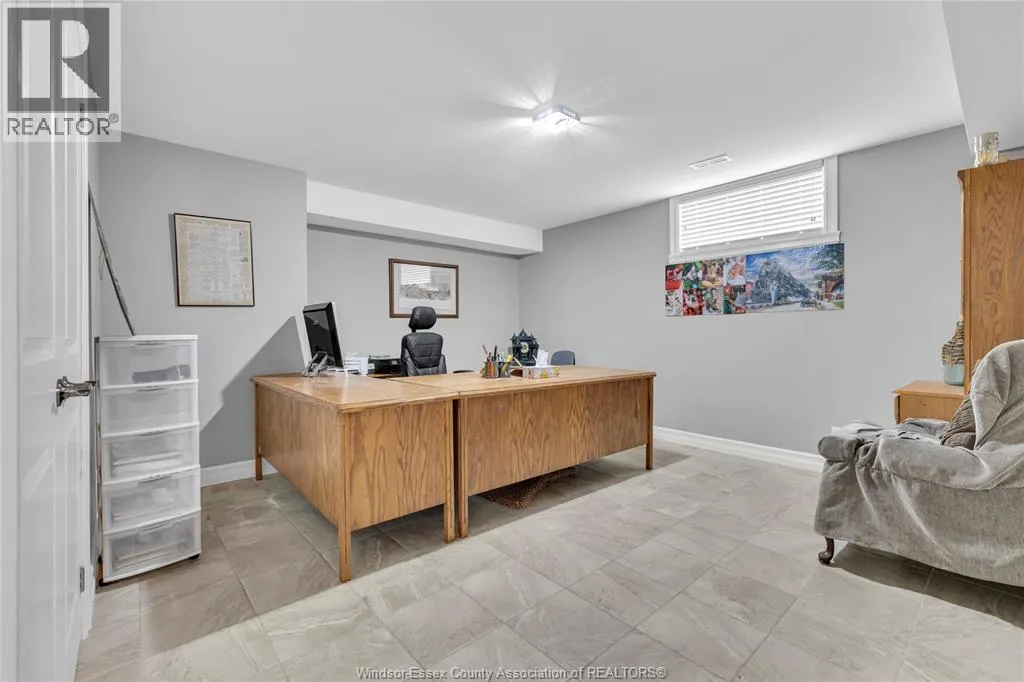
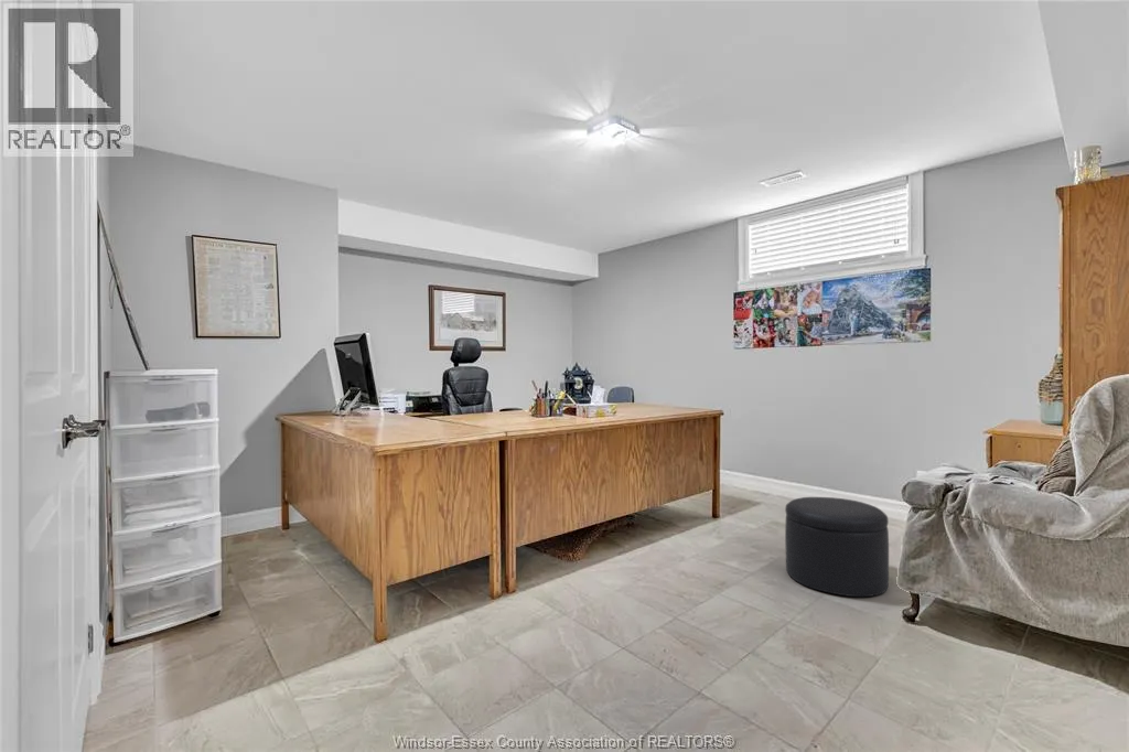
+ ottoman (835, 540)
